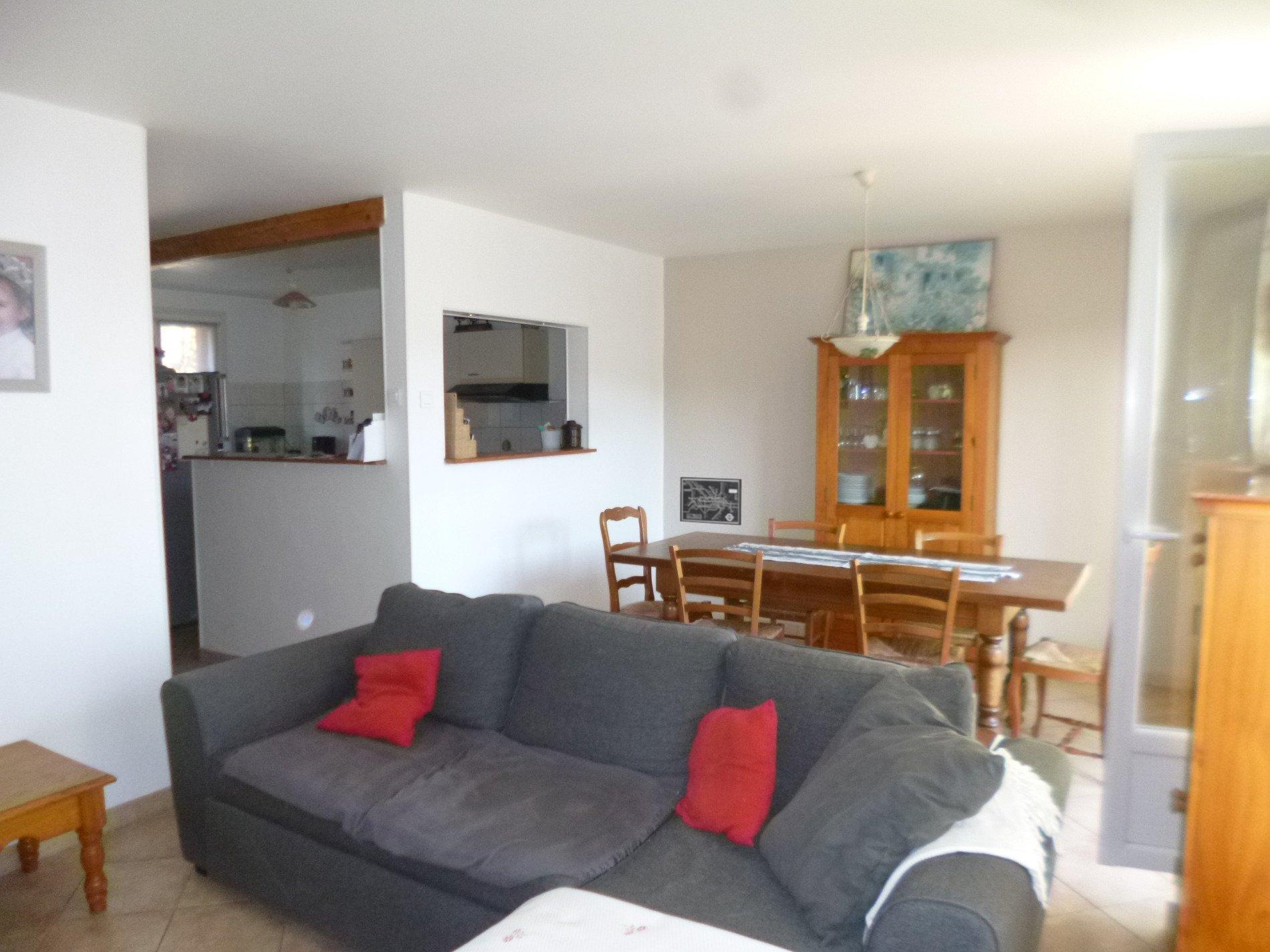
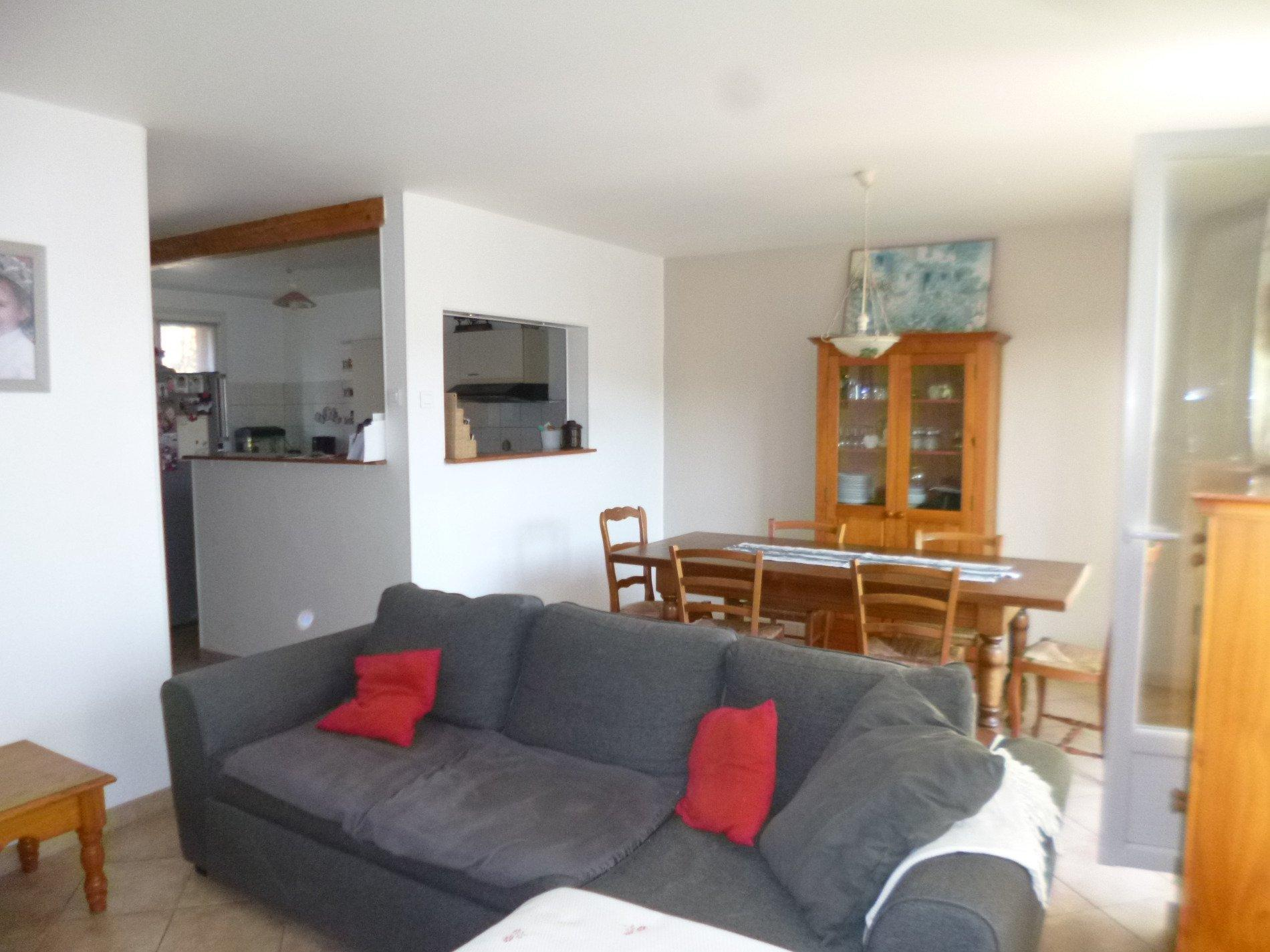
- wall art (710, 500)
